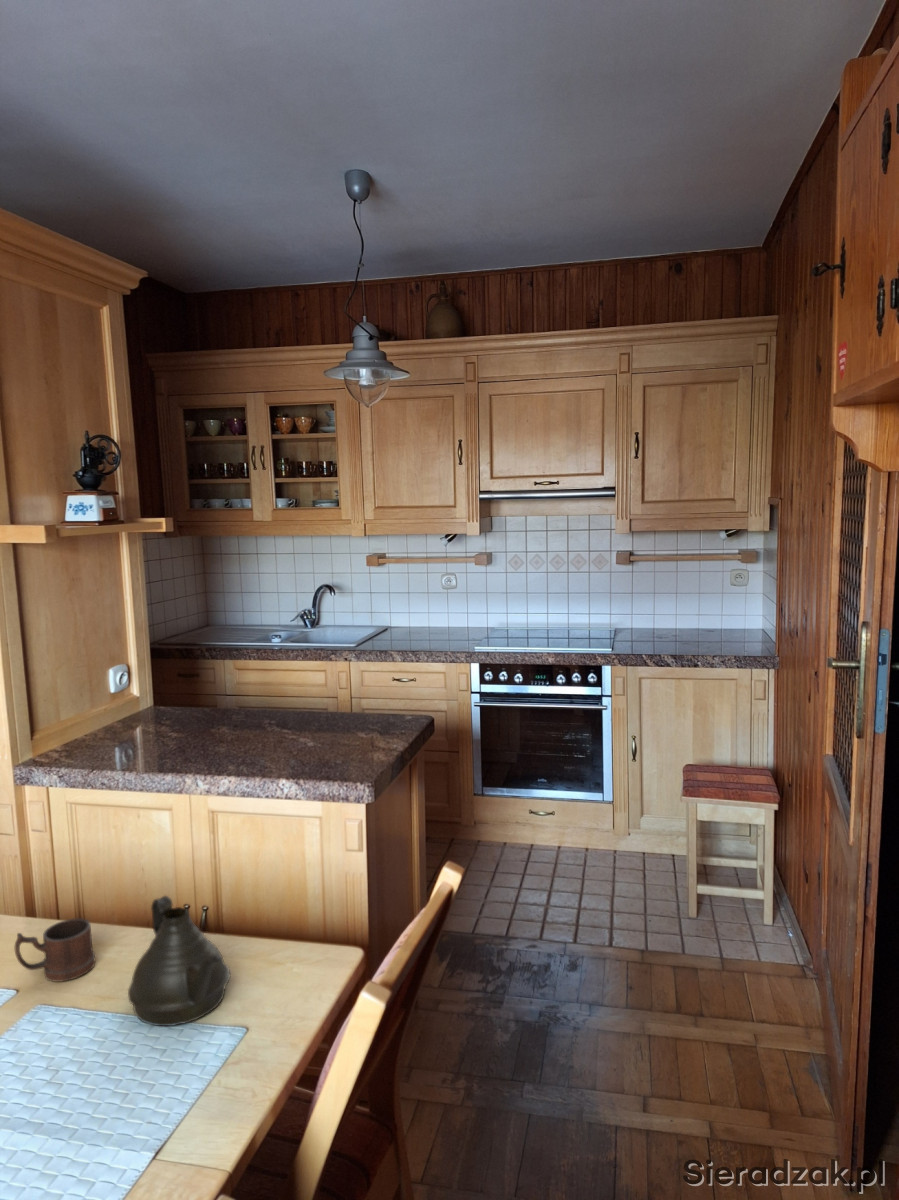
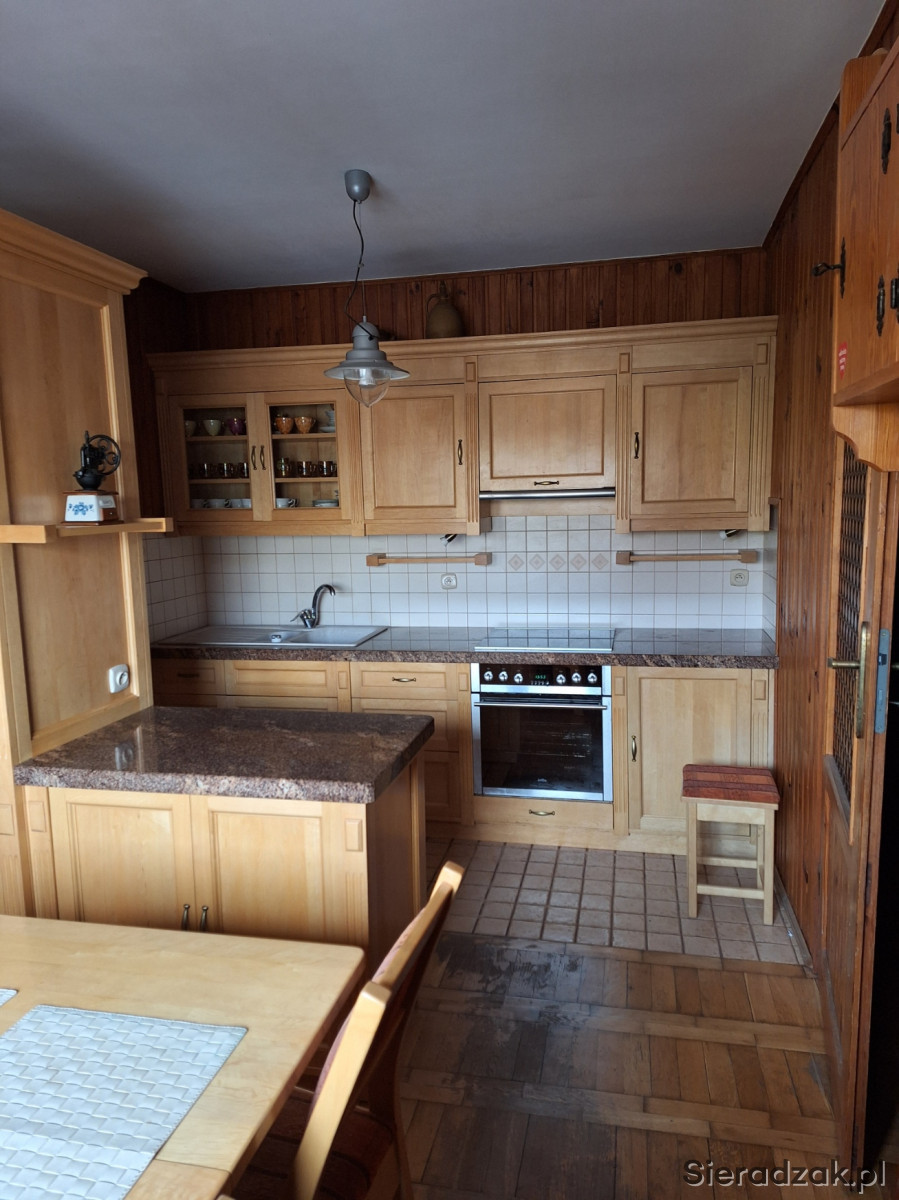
- mug (55, 947)
- teapot (184, 964)
